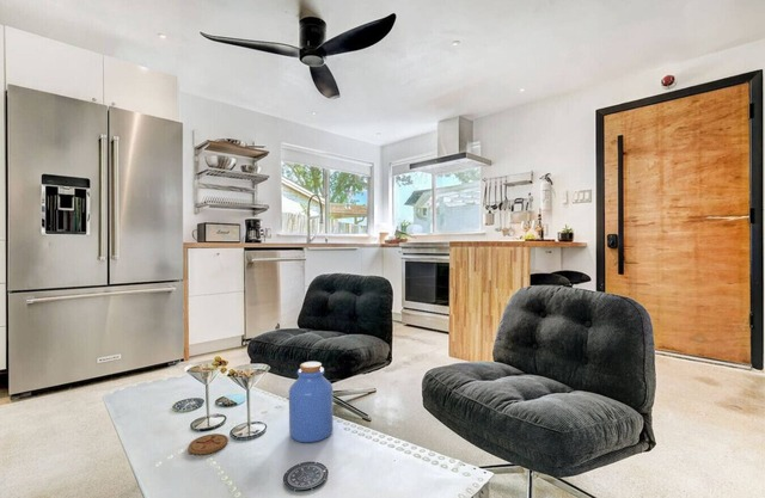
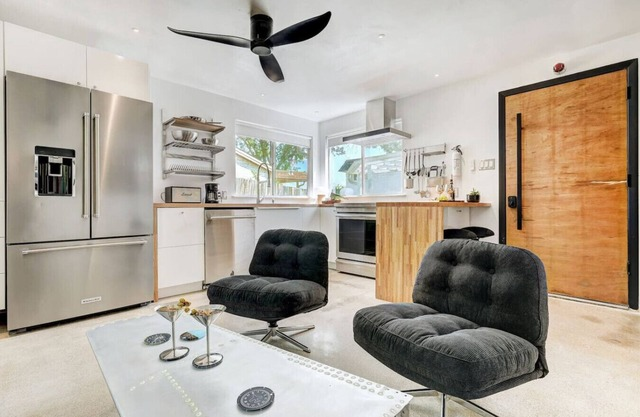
- coaster (208, 443)
- jar (311, 398)
